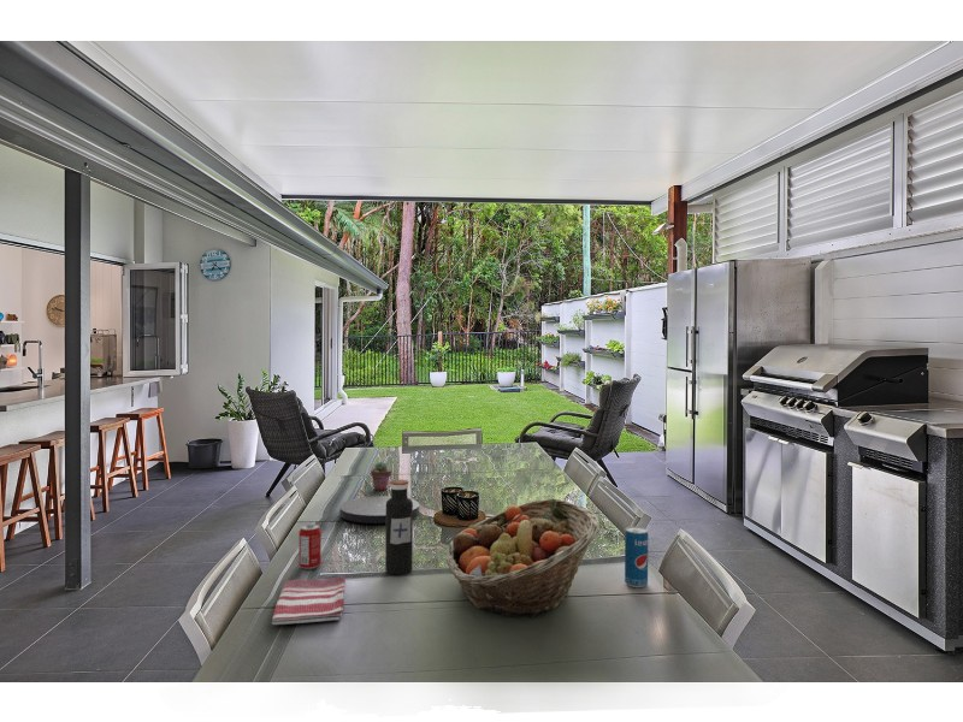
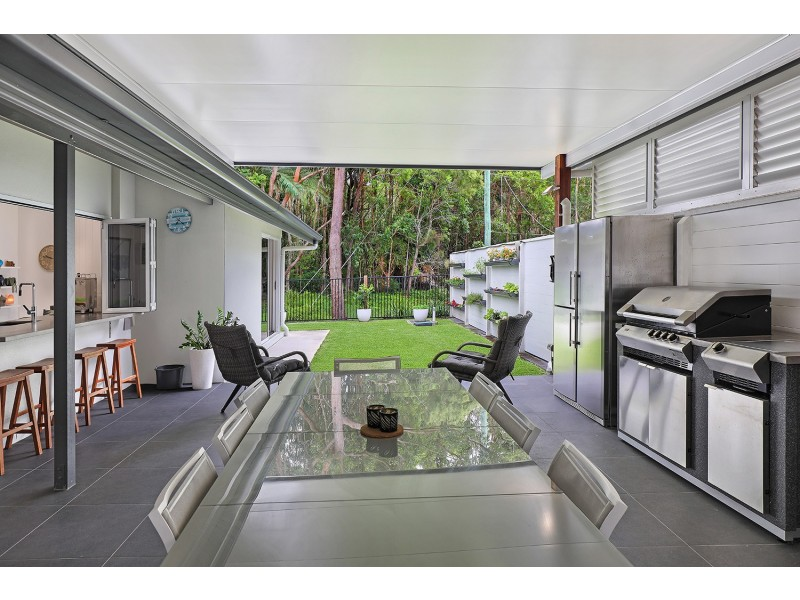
- water bottle (398, 525)
- dish towel (311, 598)
- plate (379, 508)
- beverage can (636, 556)
- beverage can (309, 546)
- potted succulent (380, 475)
- fruit basket (520, 550)
